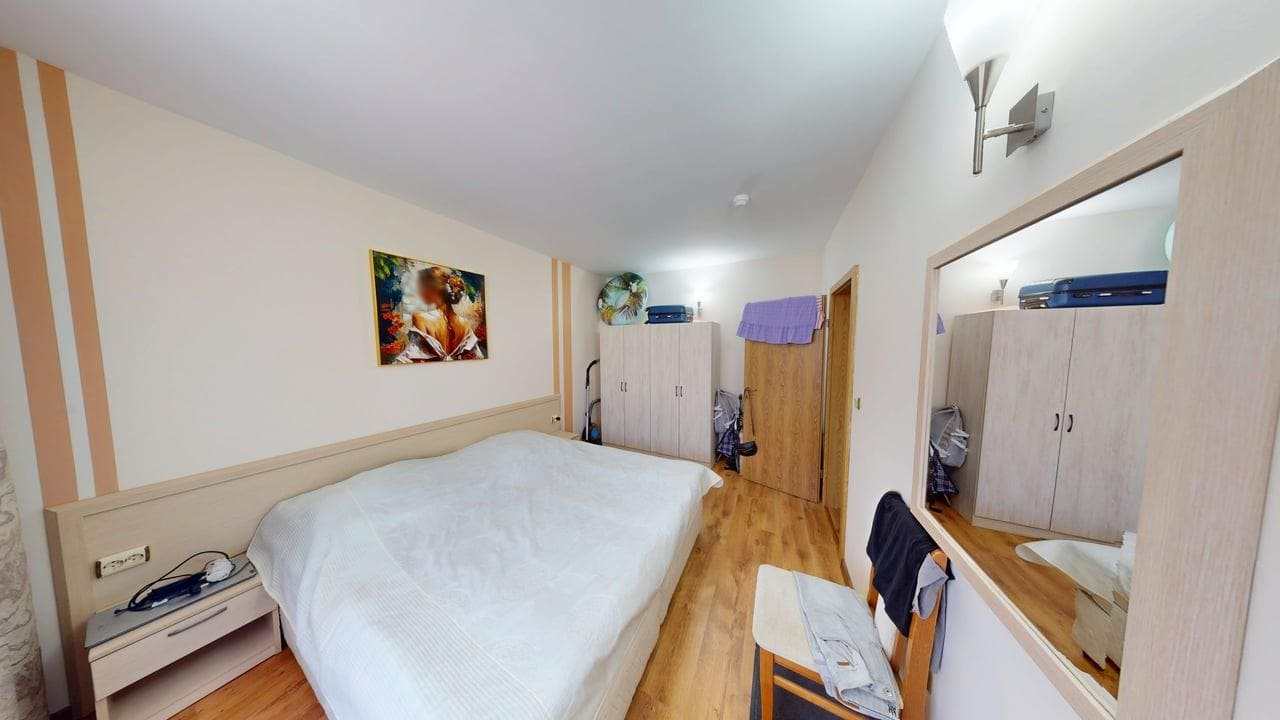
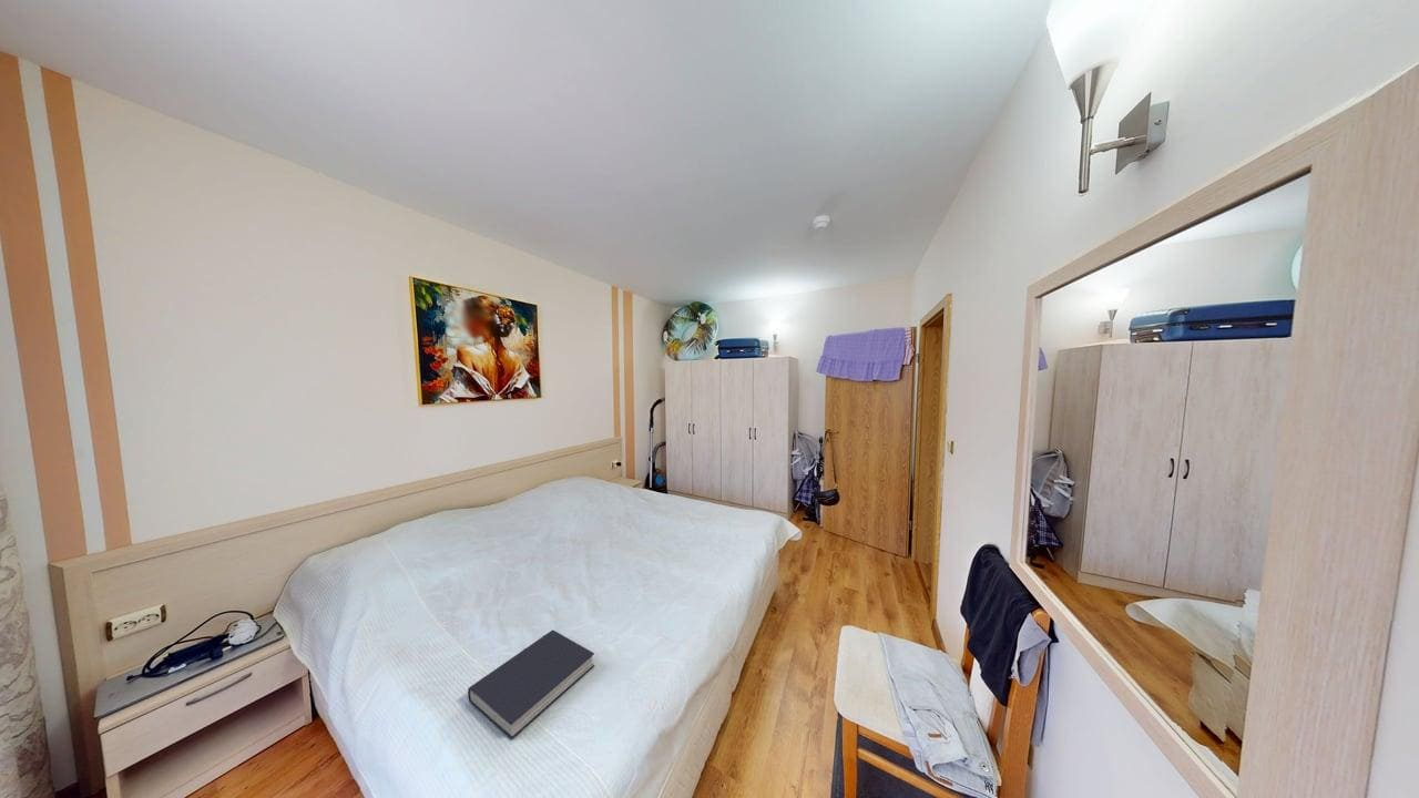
+ book (534, 675)
